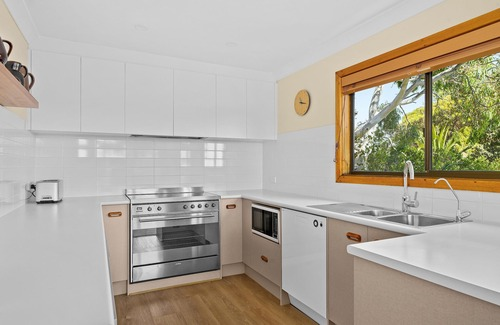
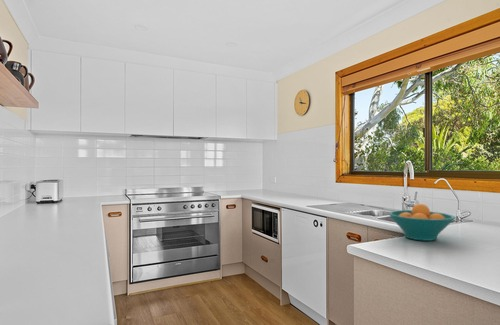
+ fruit bowl (420, 220)
